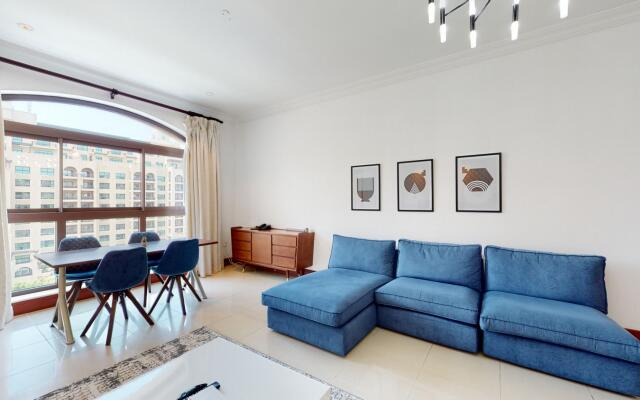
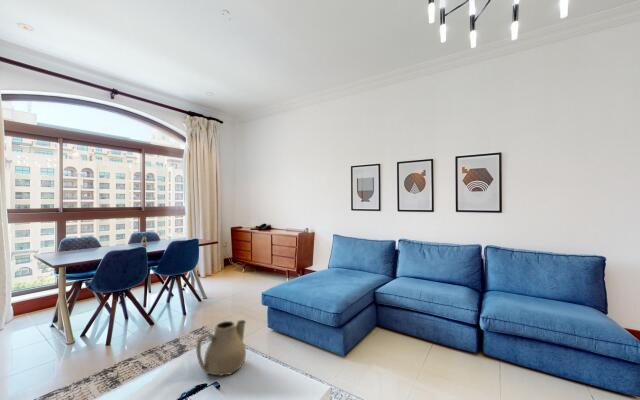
+ teapot (224, 346)
